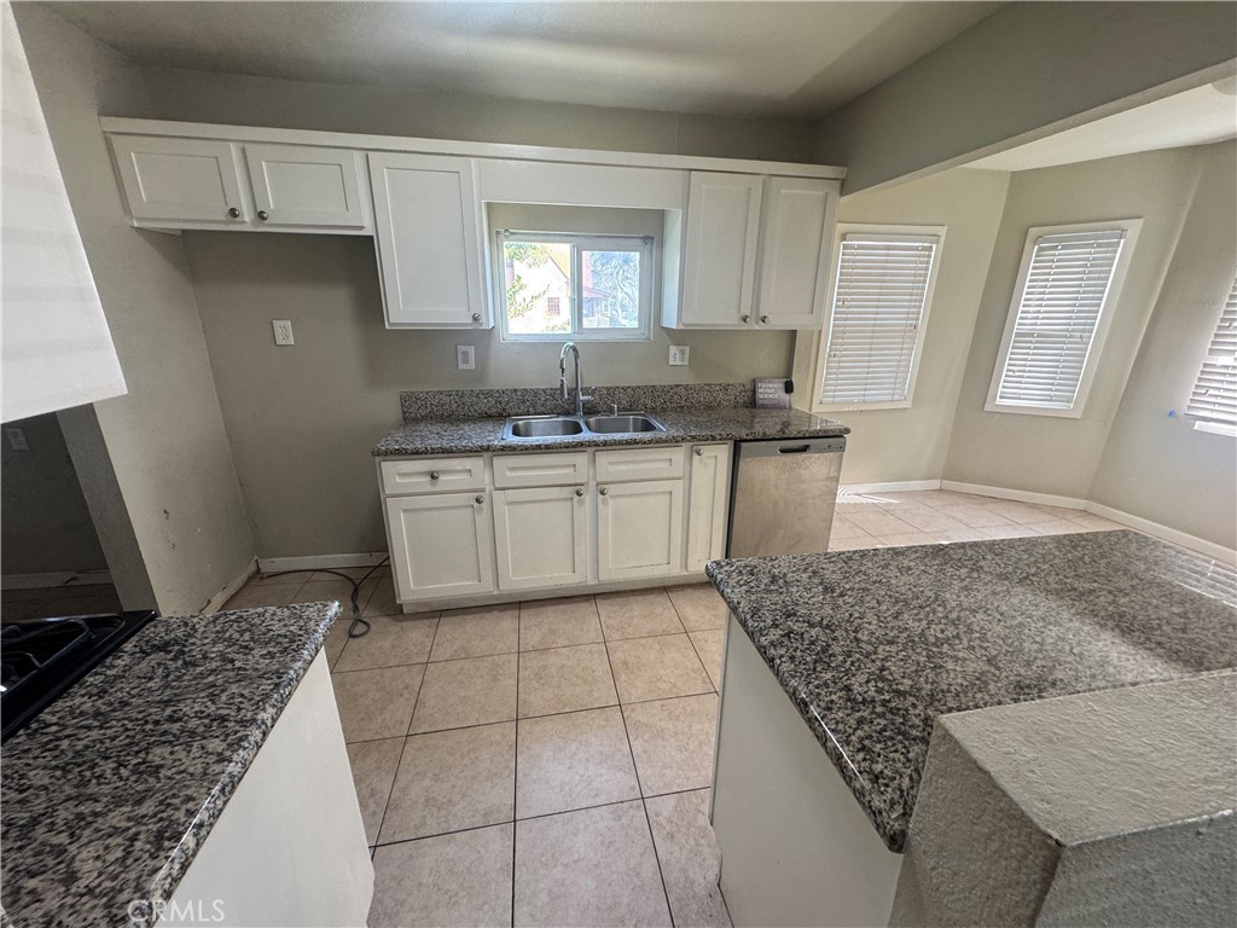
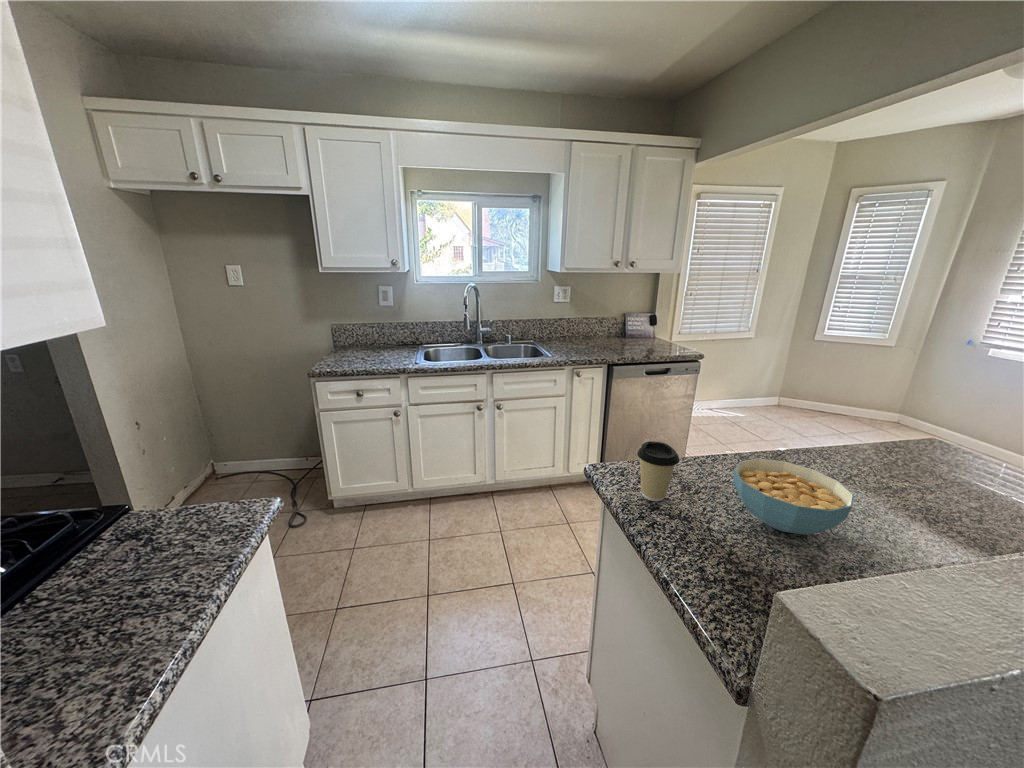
+ coffee cup (655, 472)
+ cereal bowl (785, 502)
